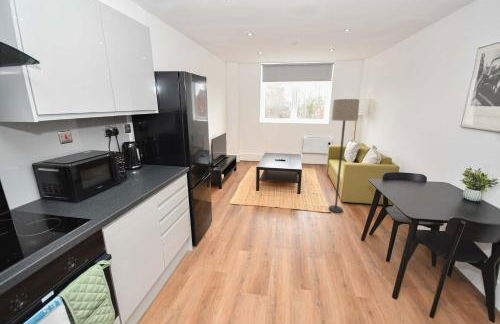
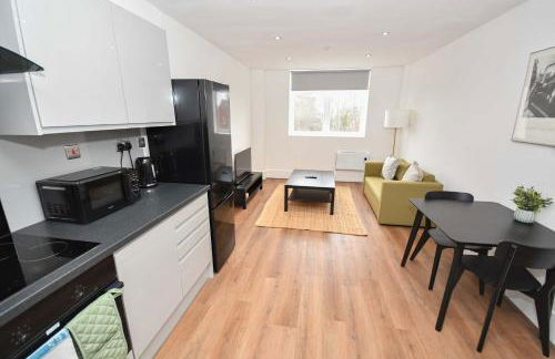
- lamp (340, 157)
